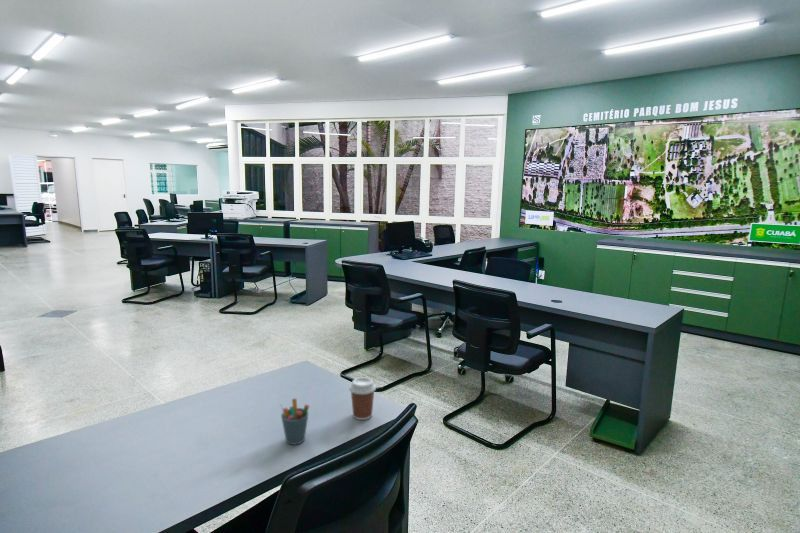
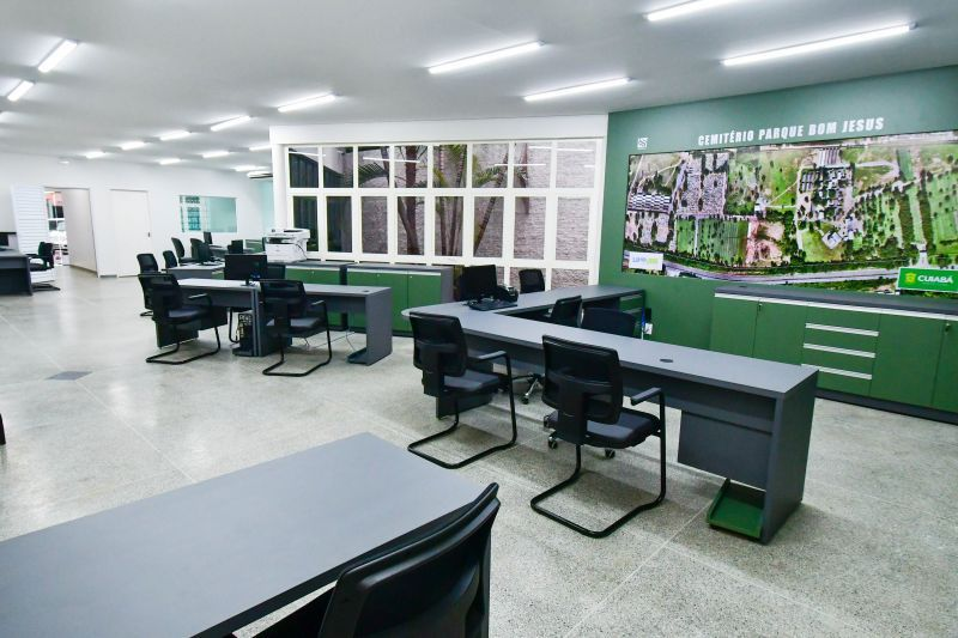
- pen holder (295, 419)
- coffee cup (362, 398)
